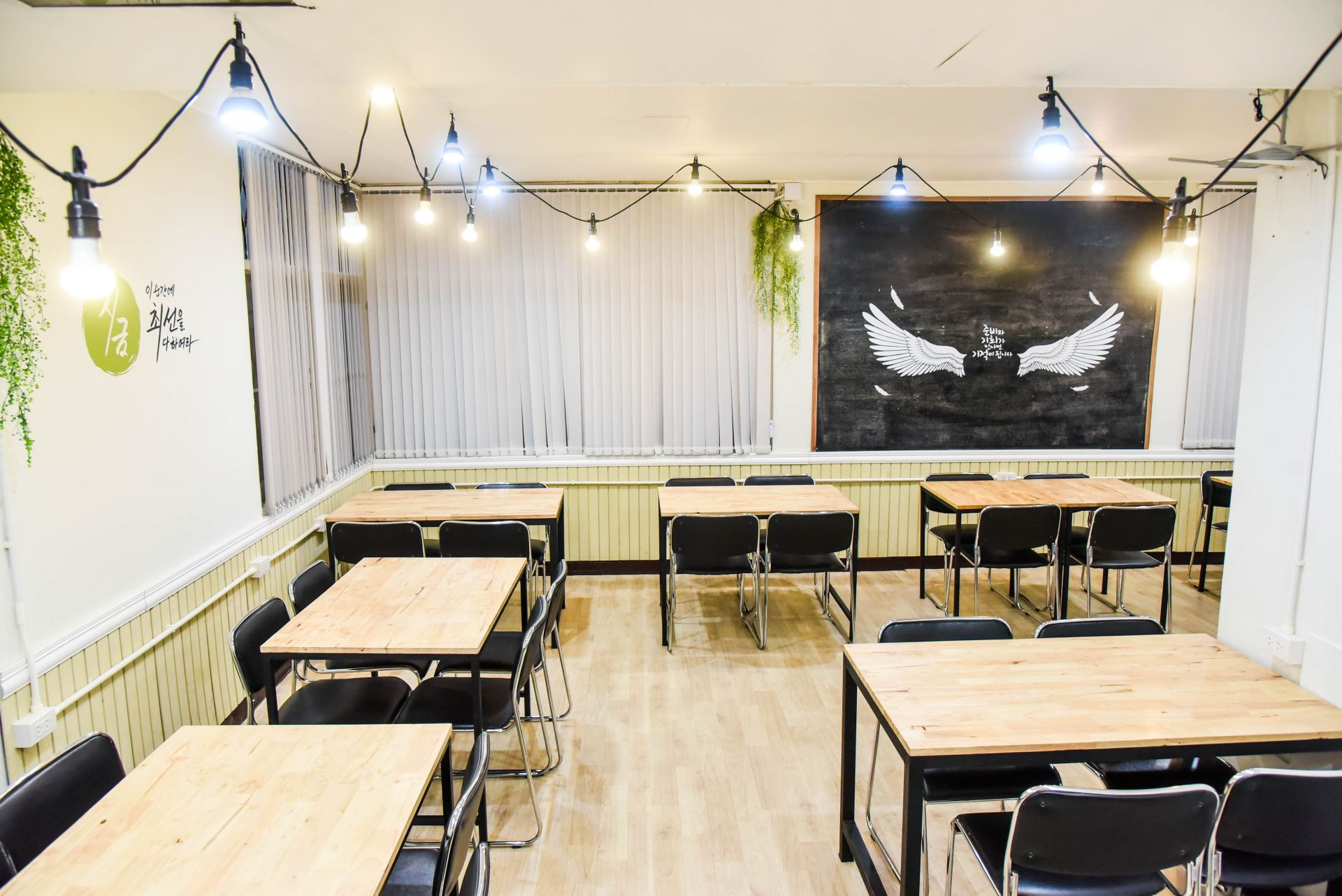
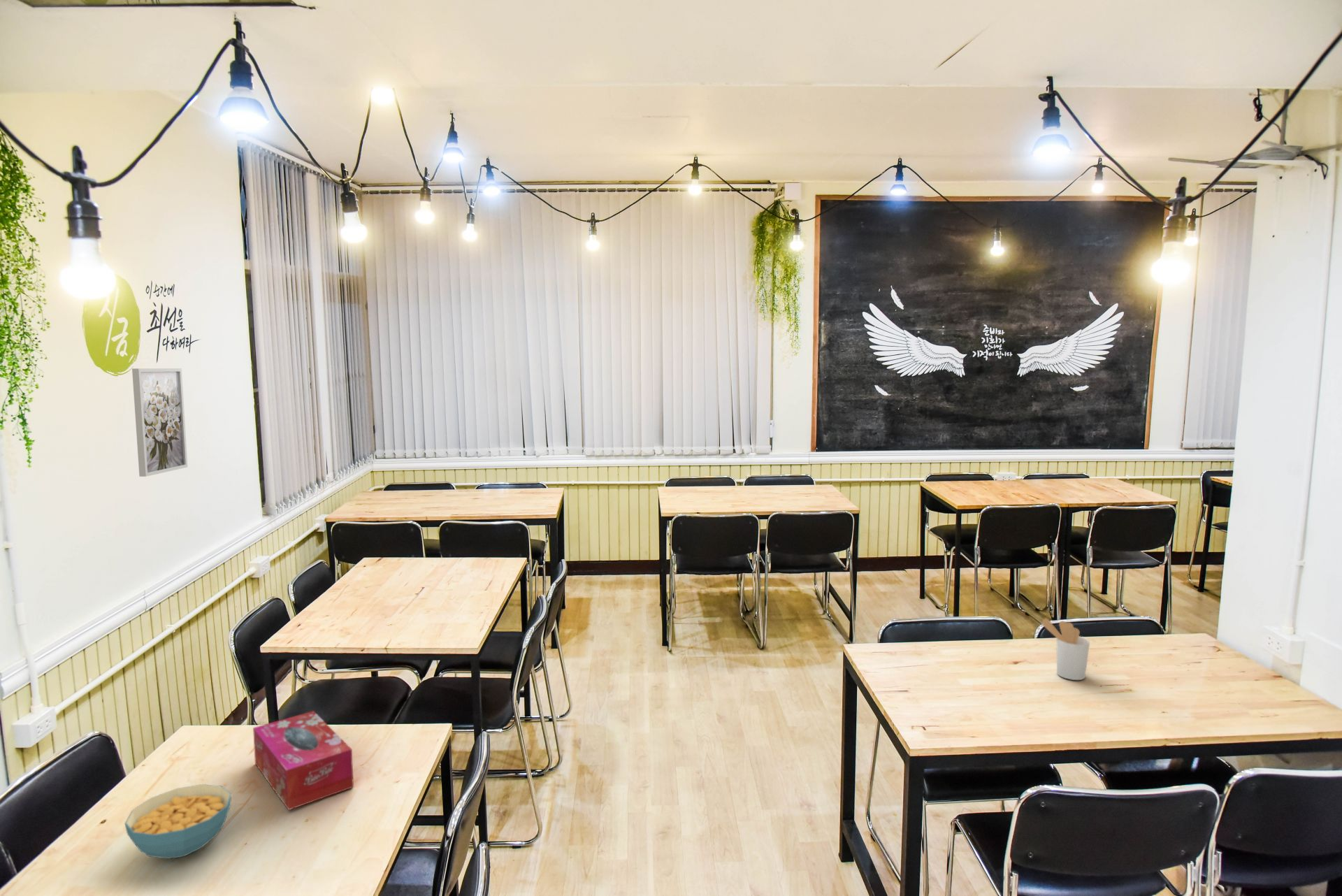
+ cereal bowl (181, 829)
+ wall art (161, 420)
+ utensil holder (1063, 647)
+ tissue box (302, 756)
